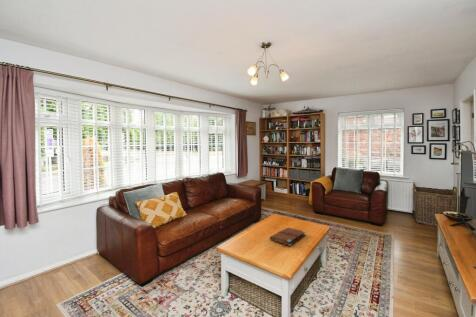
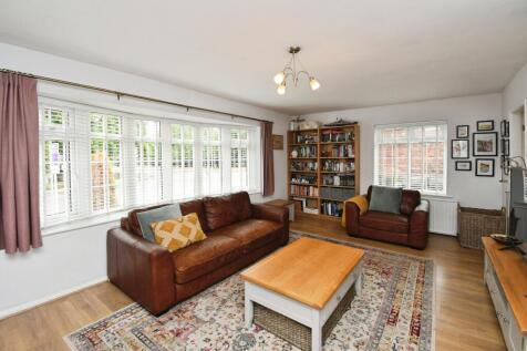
- book (287, 235)
